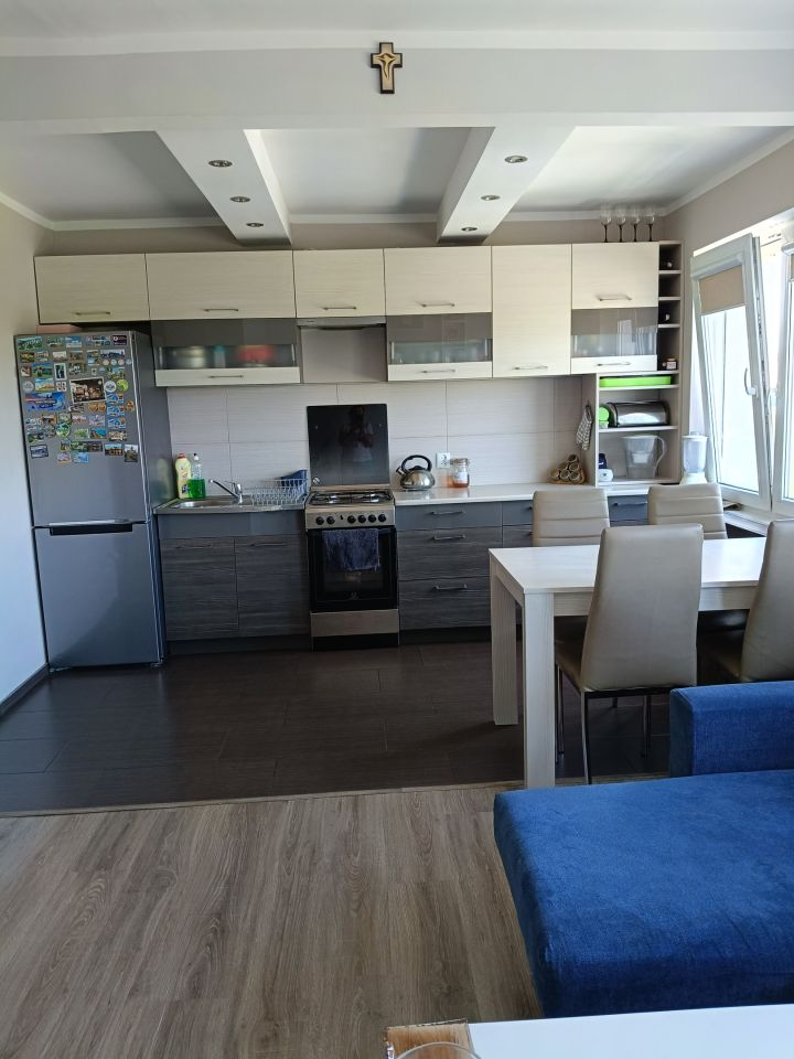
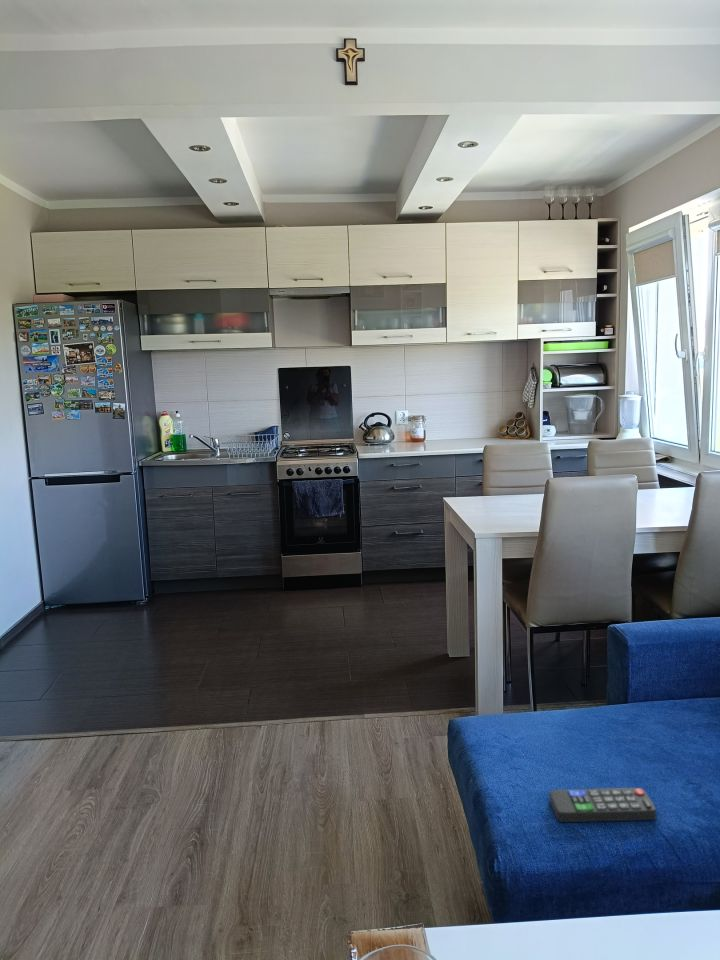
+ remote control (601, 803)
